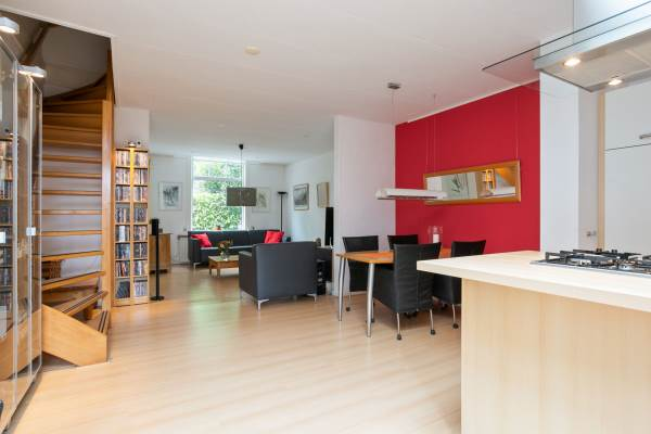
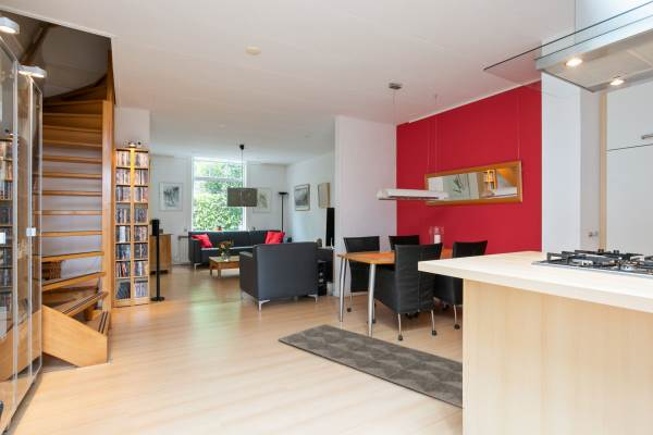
+ rug (396, 361)
